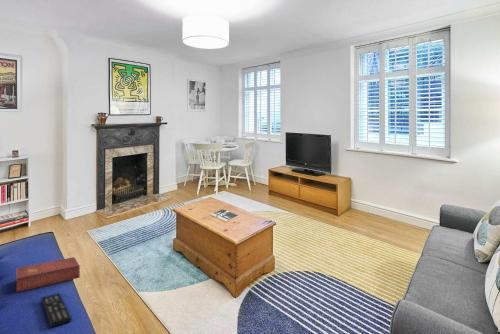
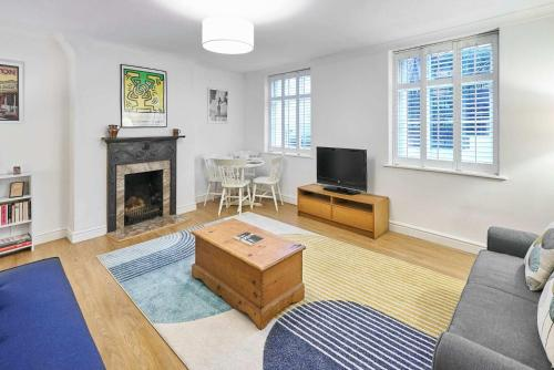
- remote control (55, 308)
- book (48, 272)
